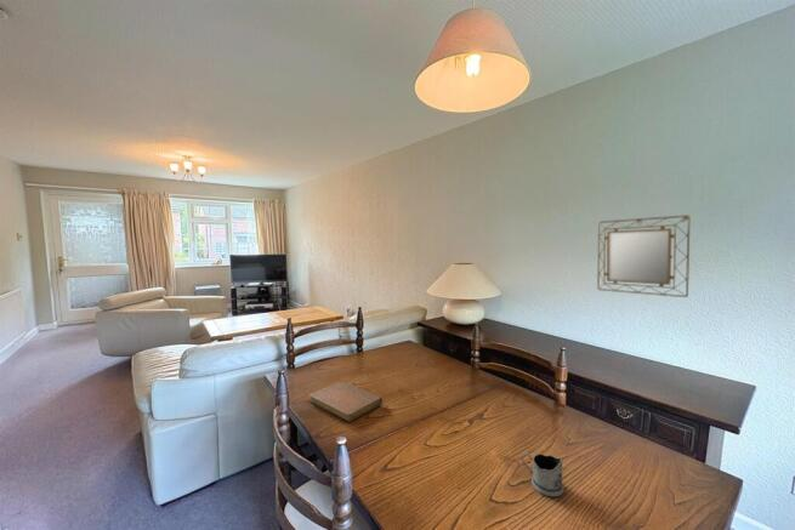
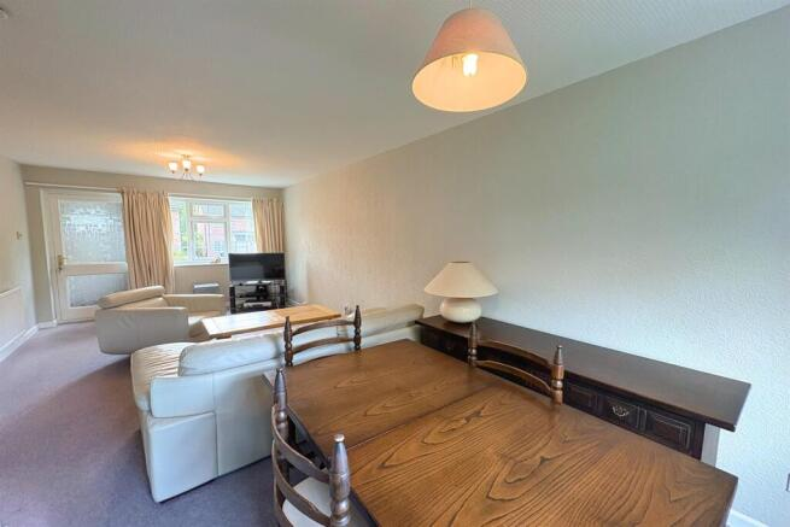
- notebook (345, 399)
- home mirror (637, 256)
- tea glass holder (541, 468)
